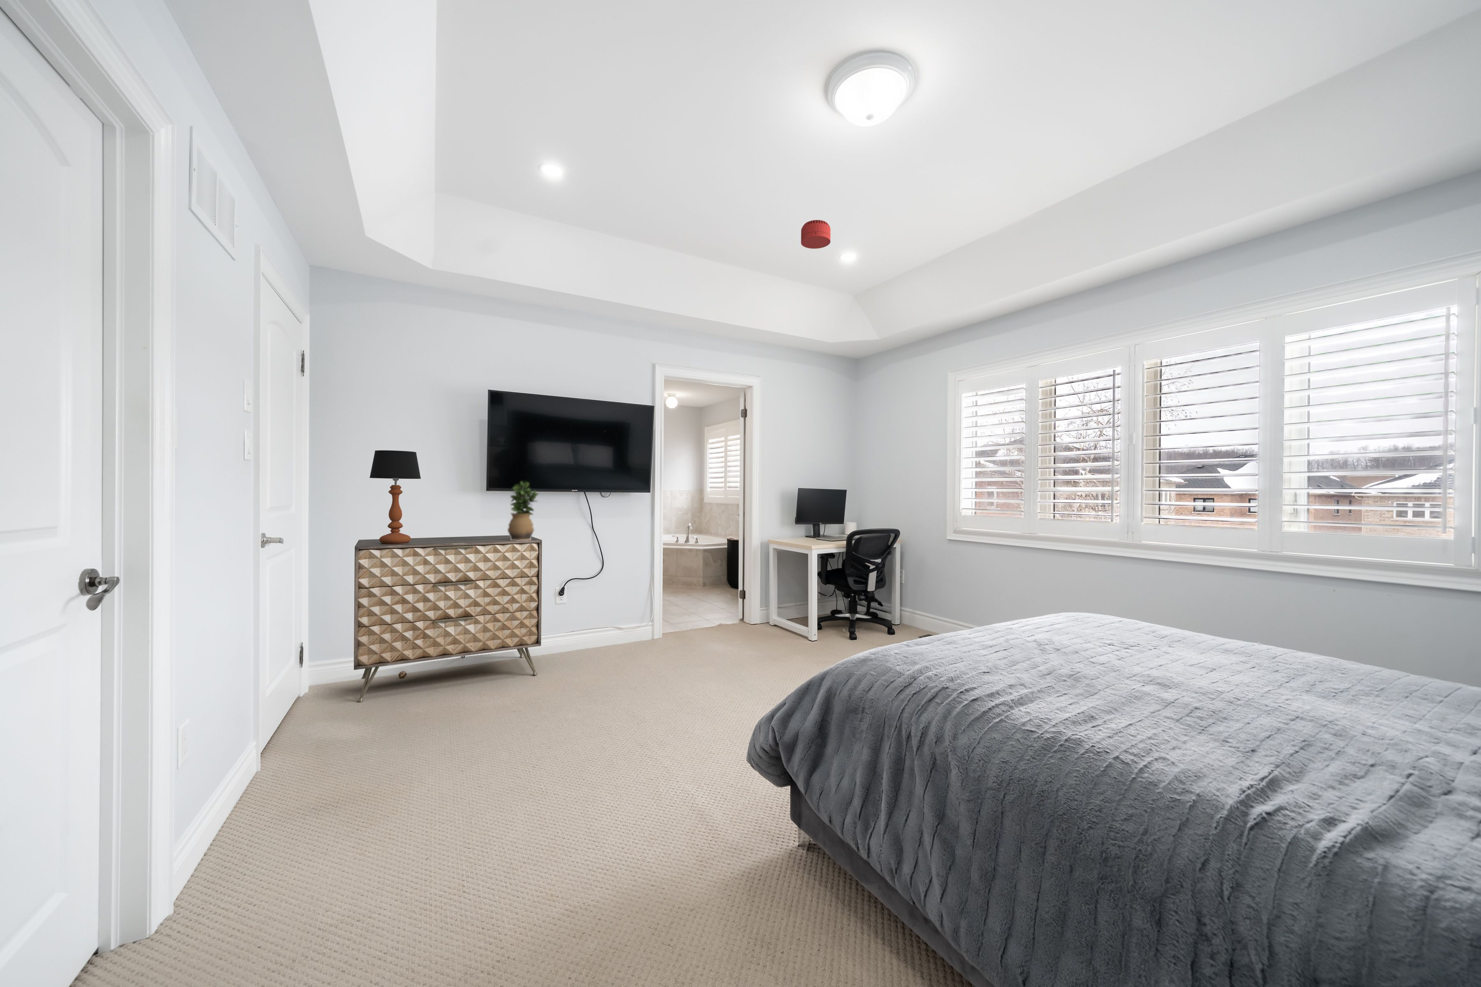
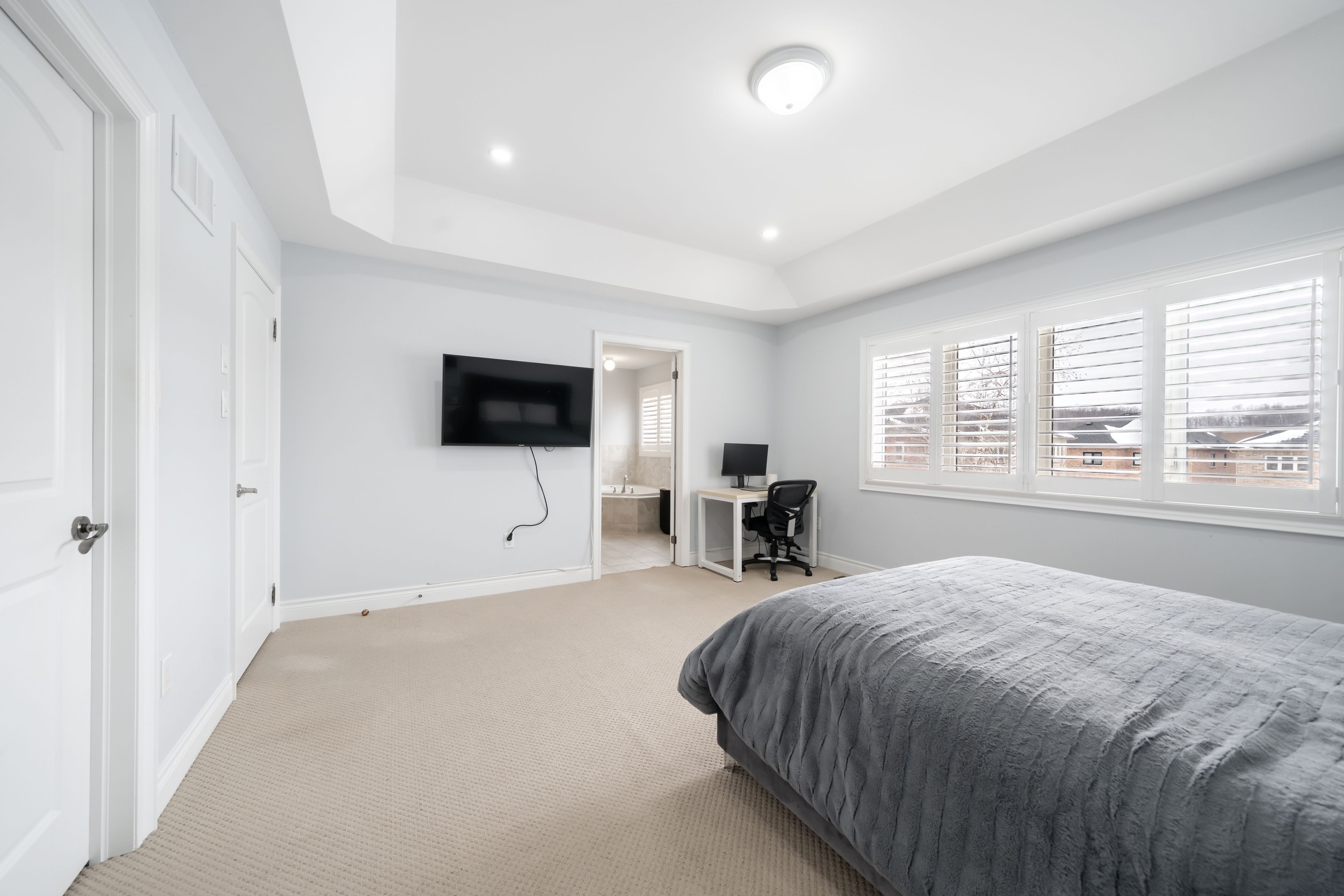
- dresser (452, 608)
- table lamp (396, 497)
- potted plant (523, 510)
- smoke detector (815, 234)
